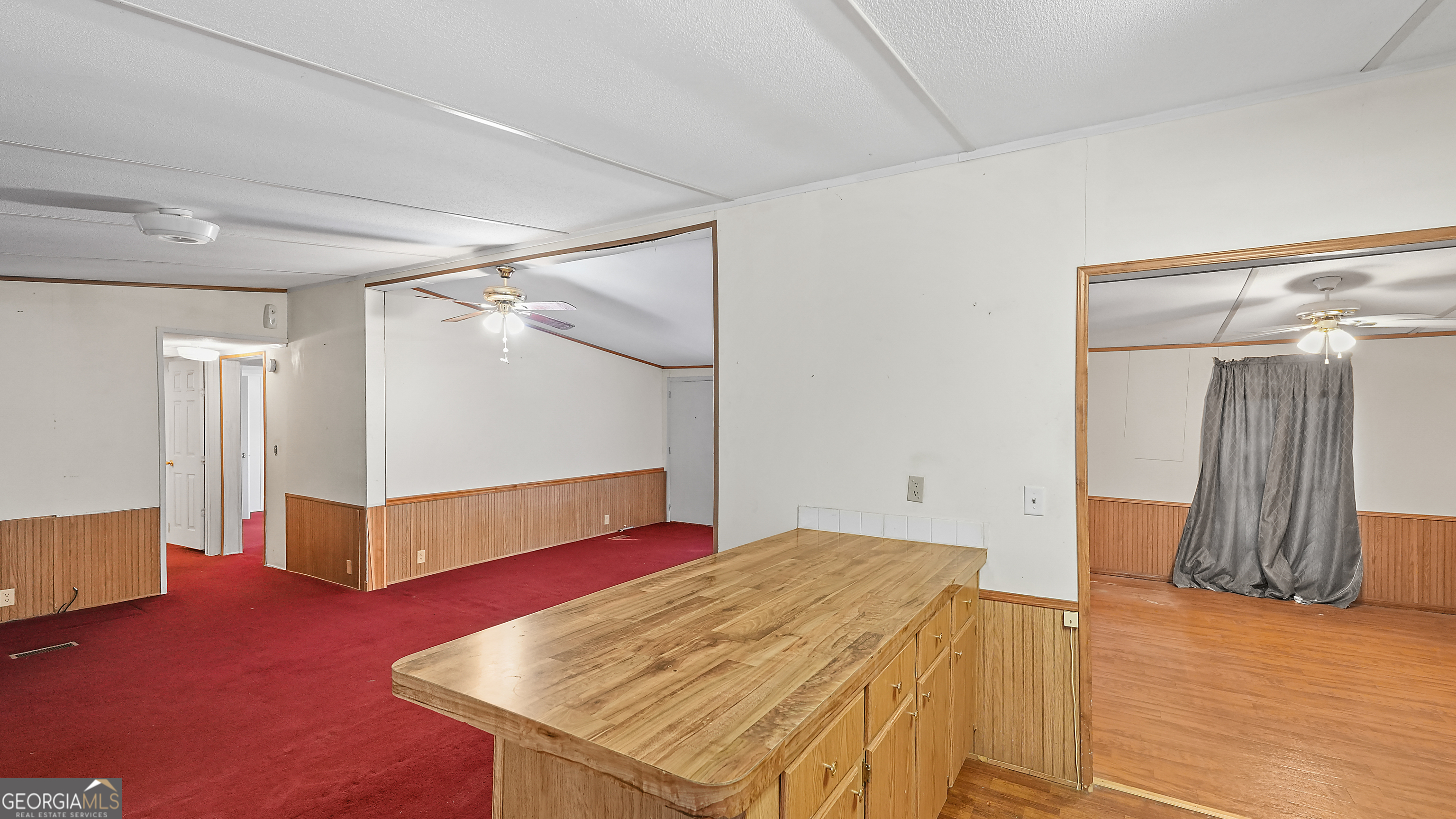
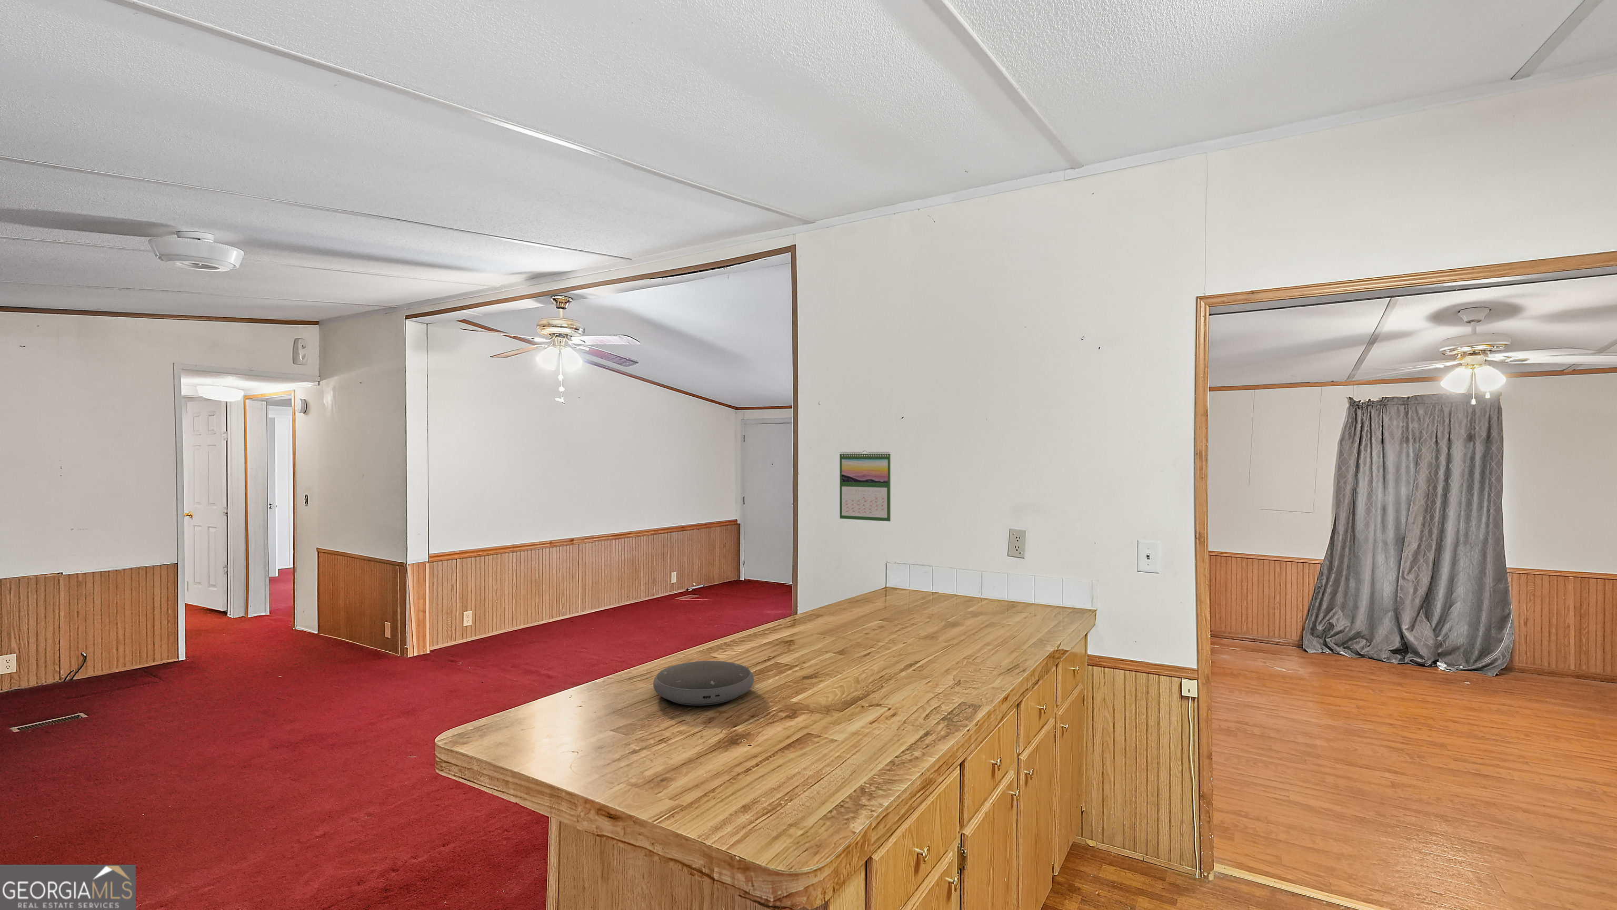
+ speaker (703, 679)
+ calendar (864, 484)
